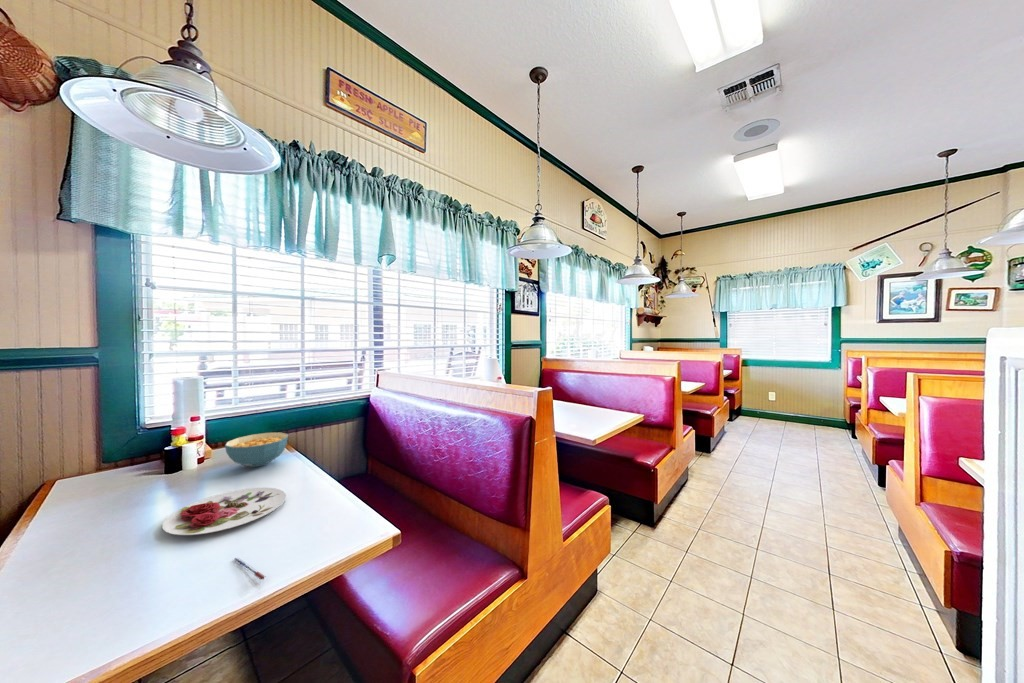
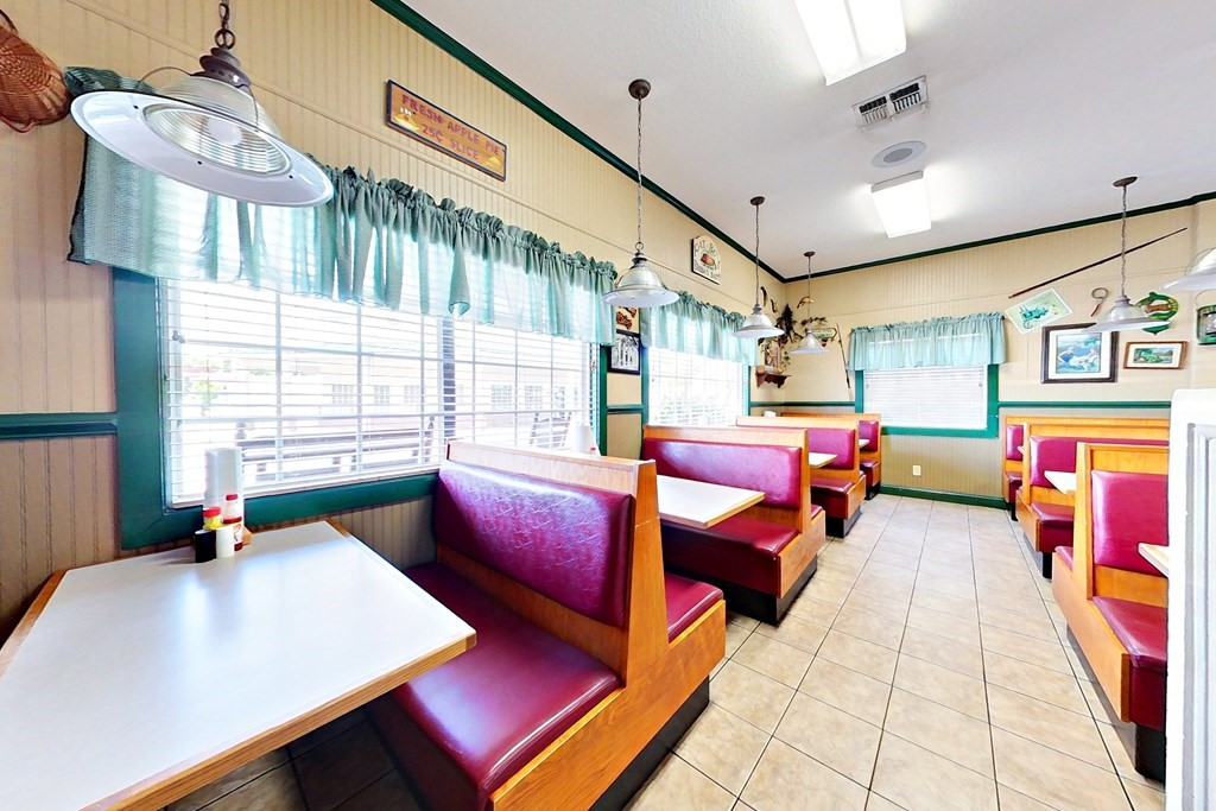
- cereal bowl (258, 451)
- pen (248, 567)
- plate (229, 507)
